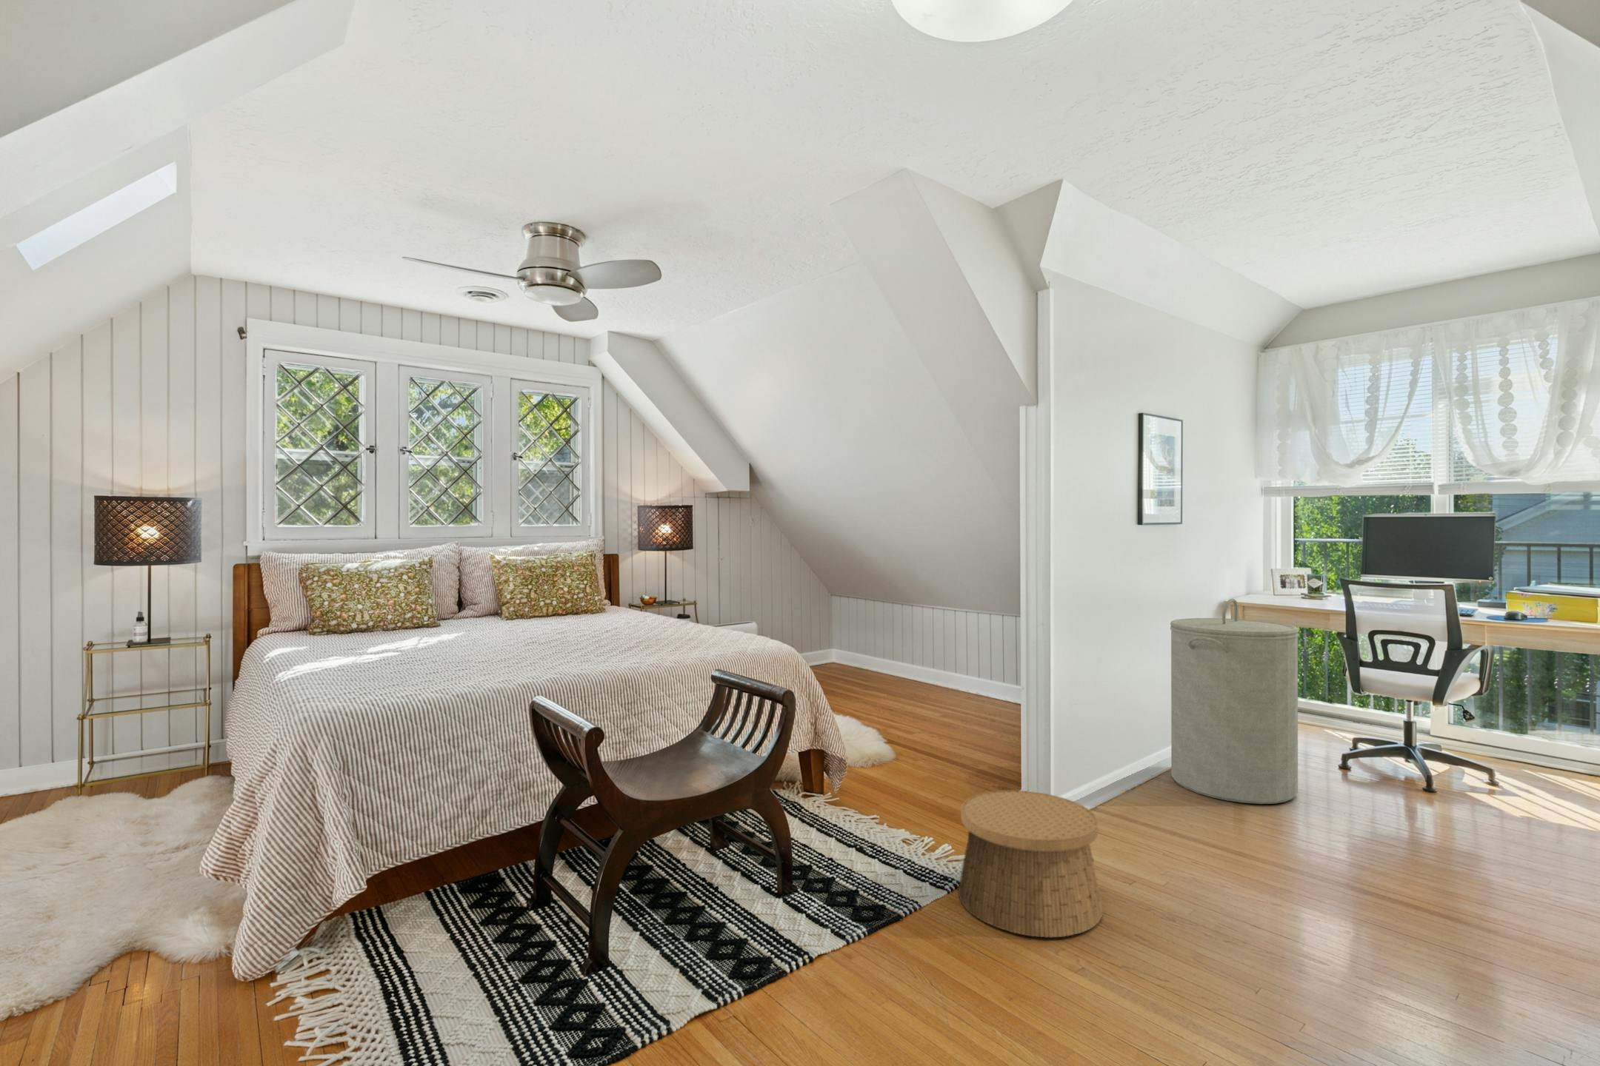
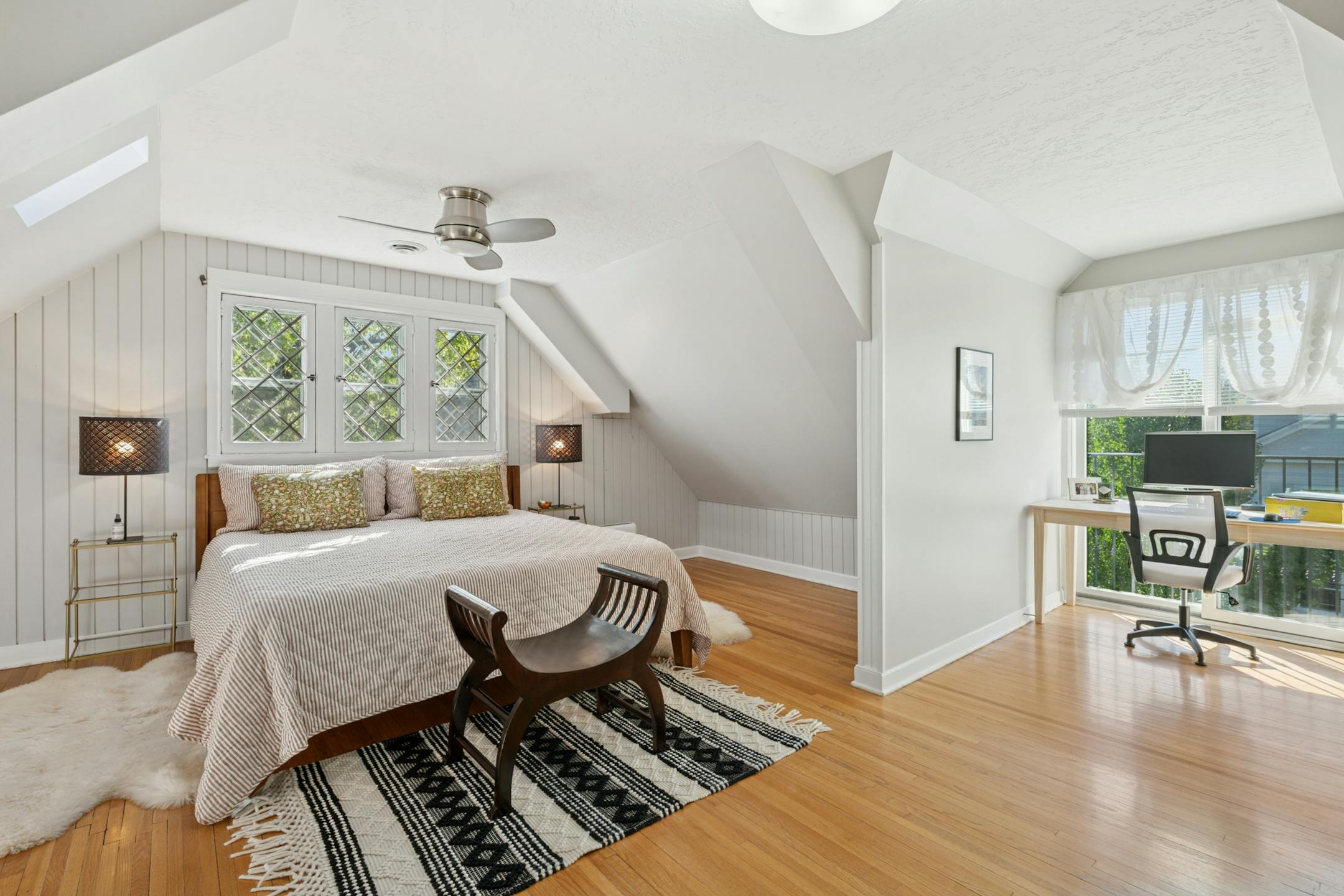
- basket (1027, 855)
- laundry hamper (1232, 691)
